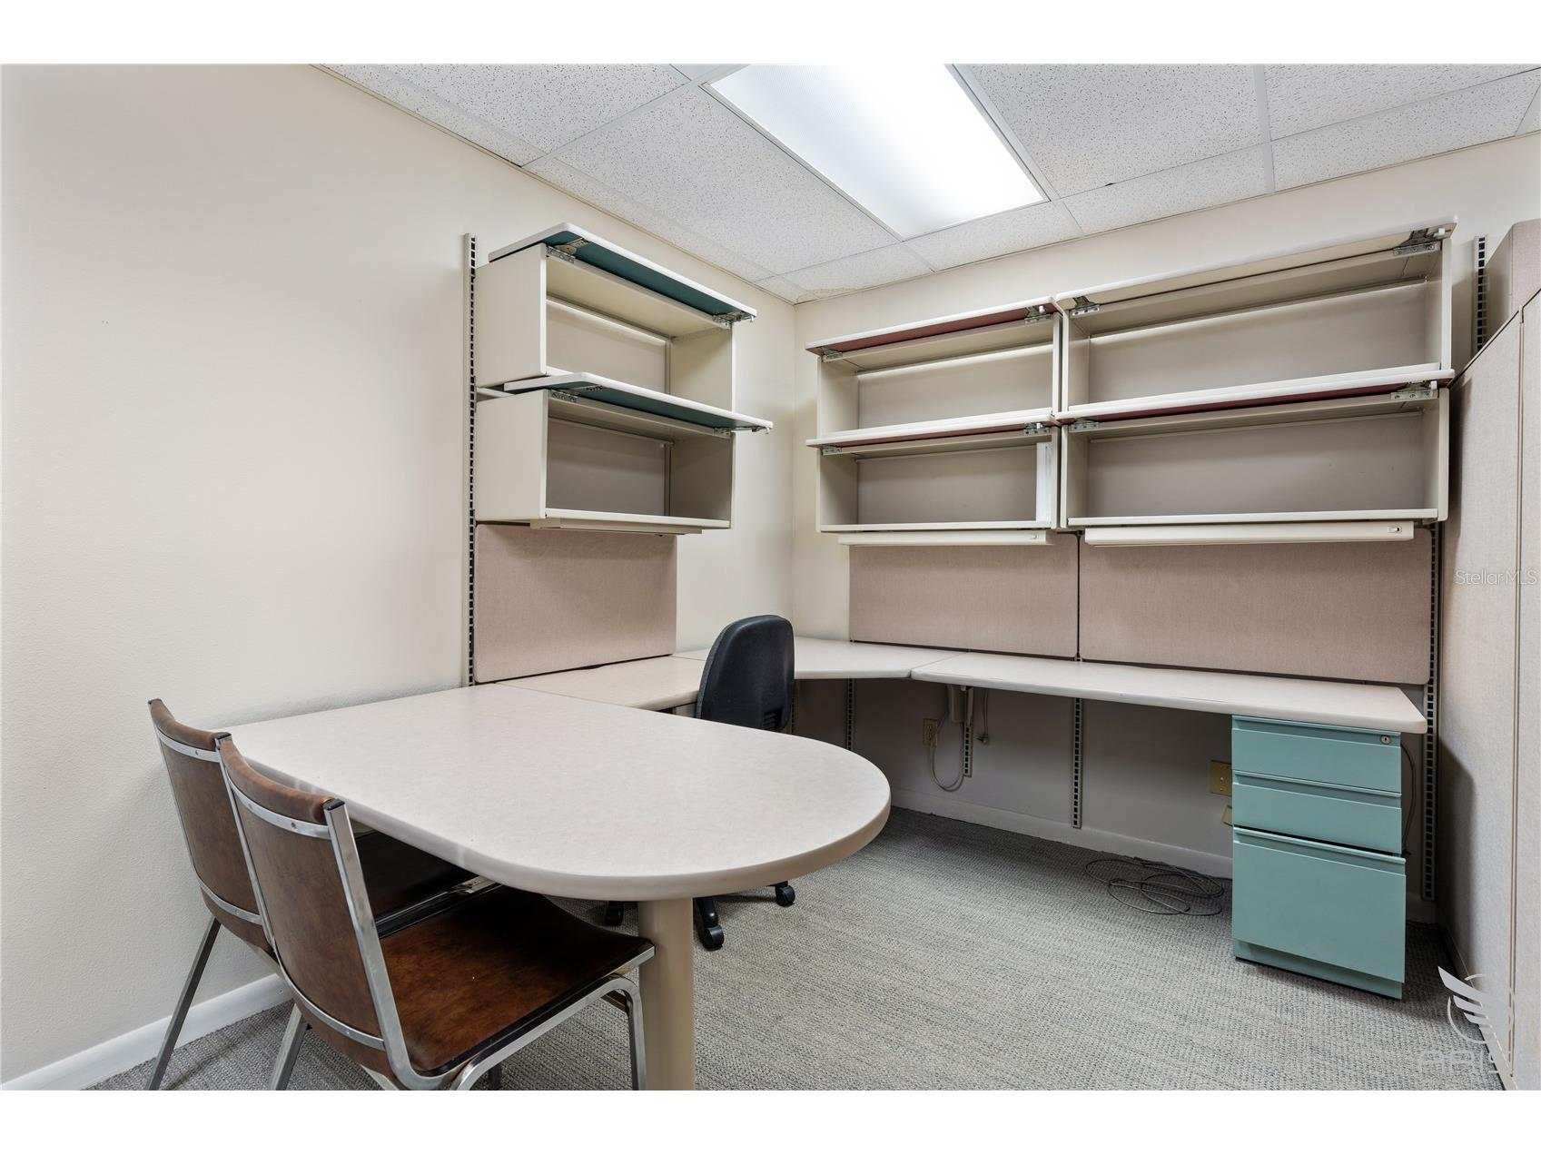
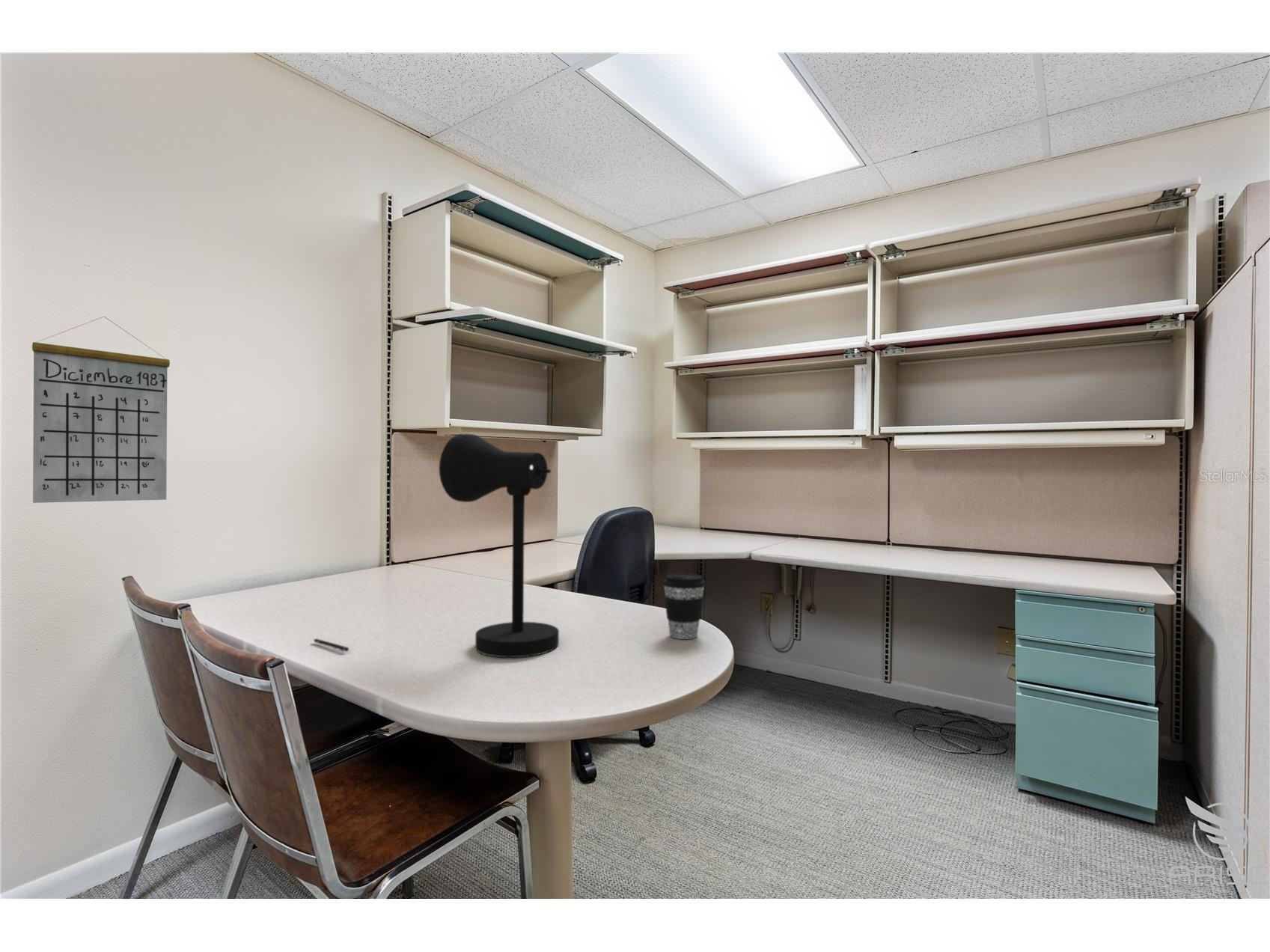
+ calendar (105, 408)
+ desk lamp (513, 537)
+ pen (329, 644)
+ coffee cup (683, 605)
